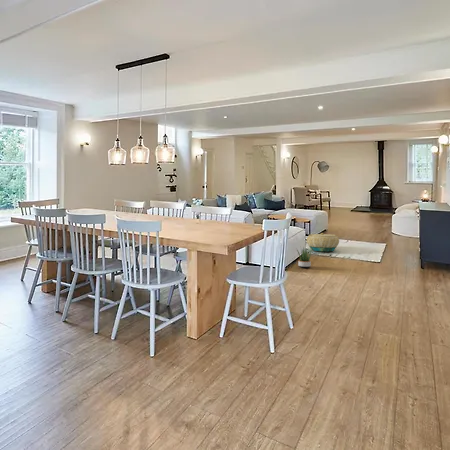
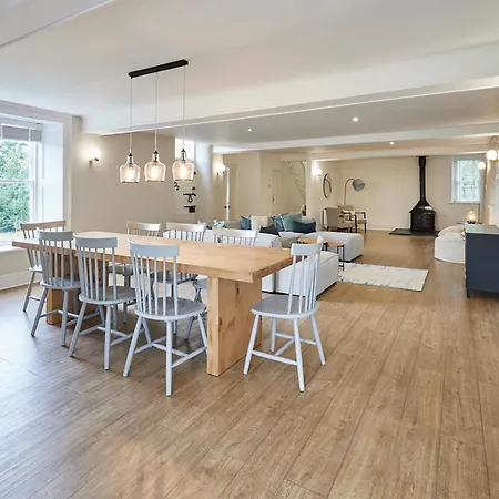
- basket (322, 241)
- potted plant (304, 256)
